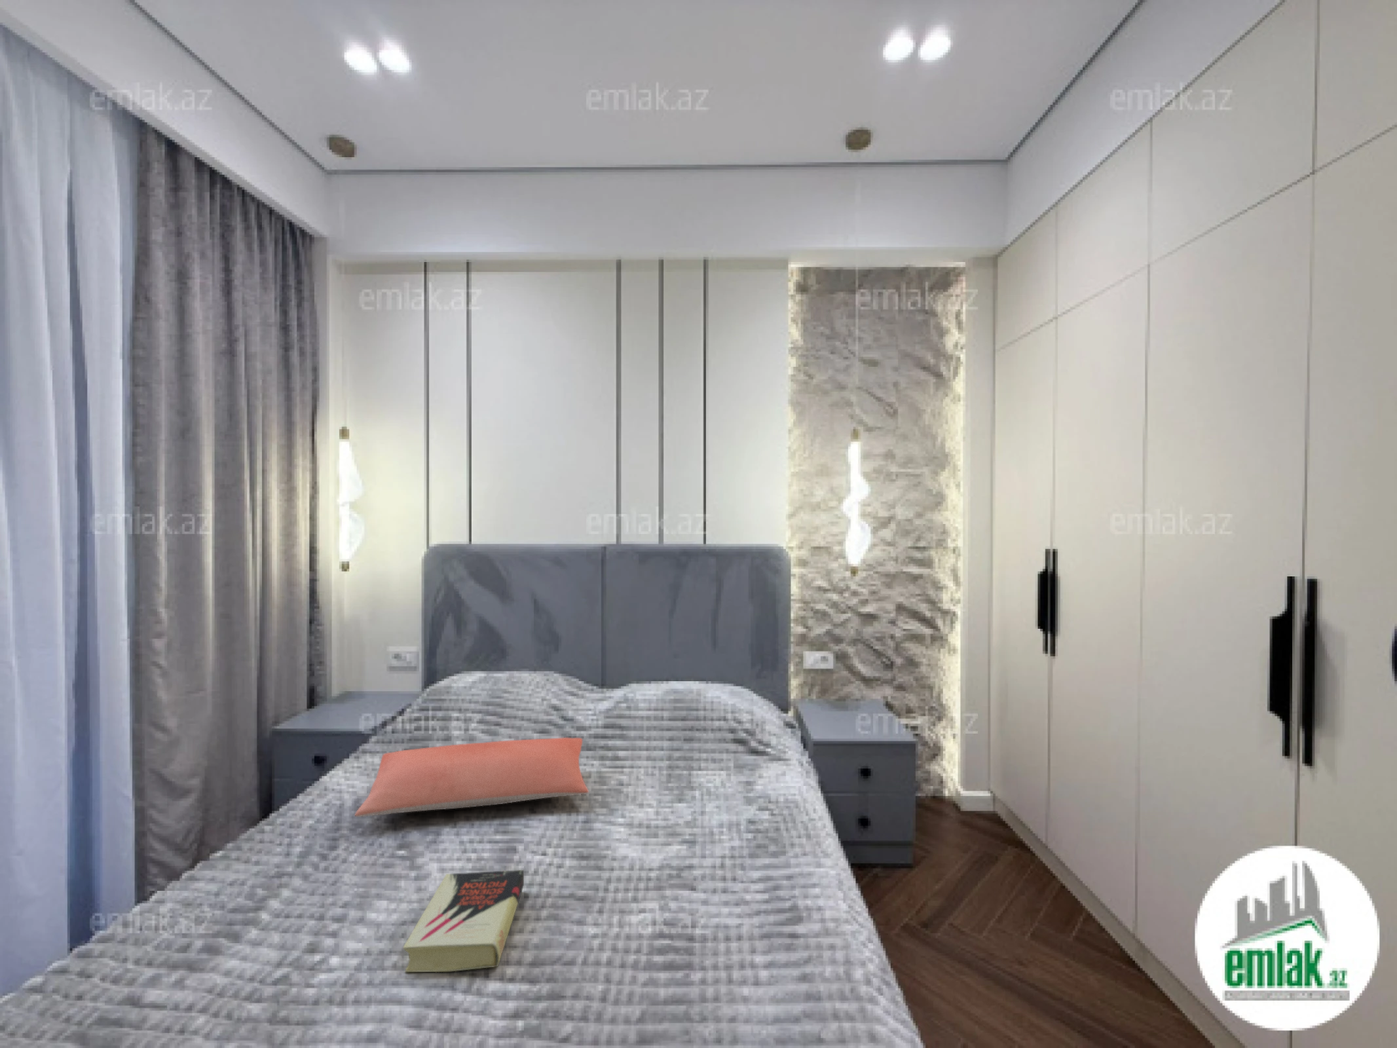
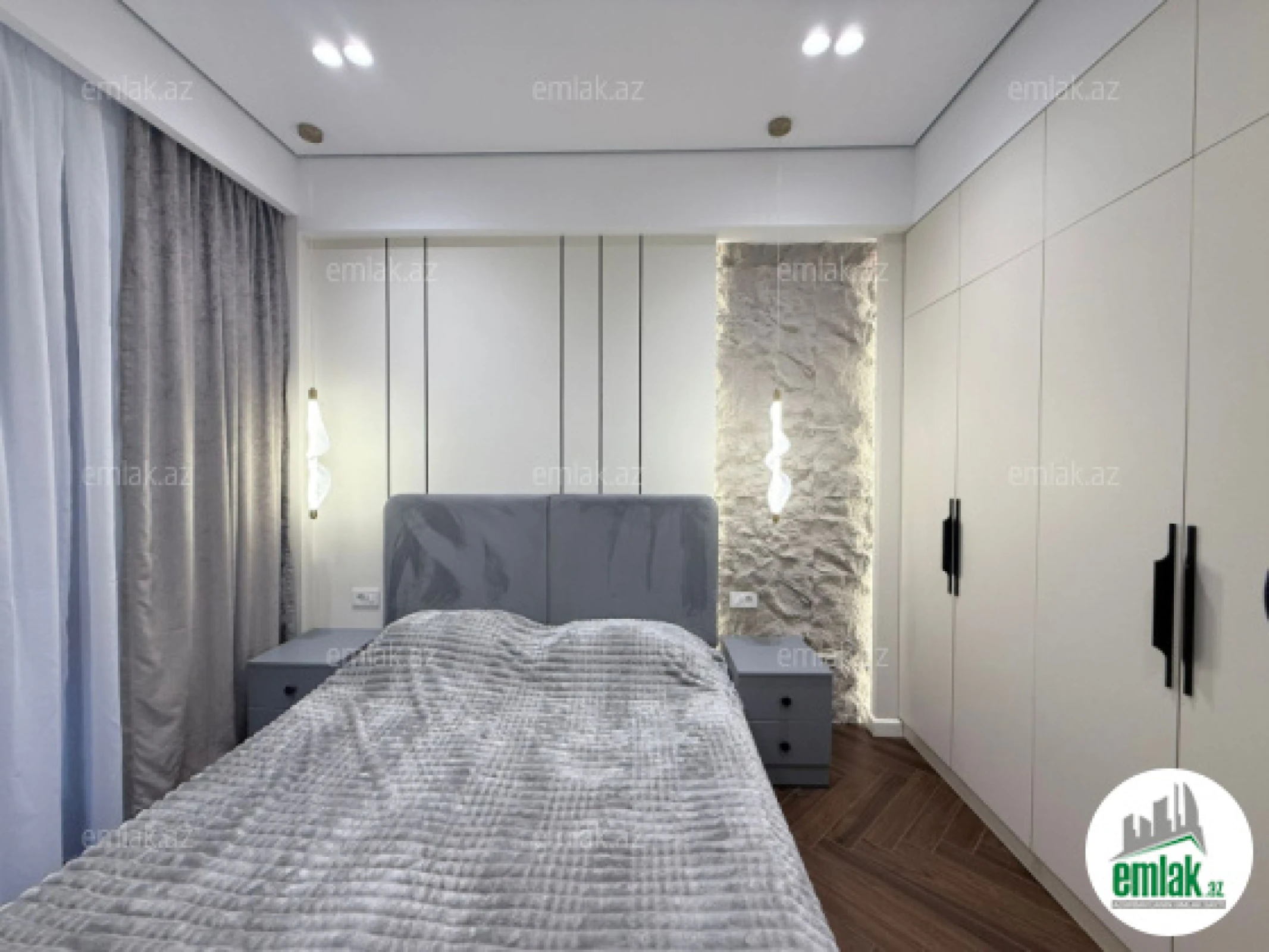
- pillow (481, 774)
- book (469, 916)
